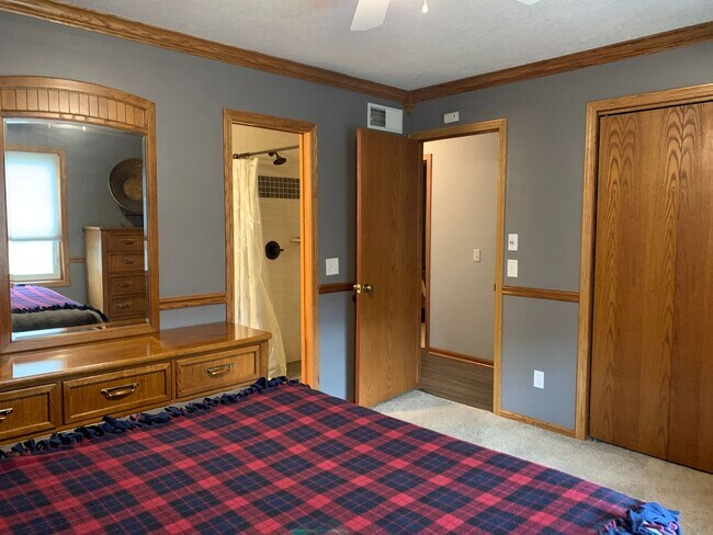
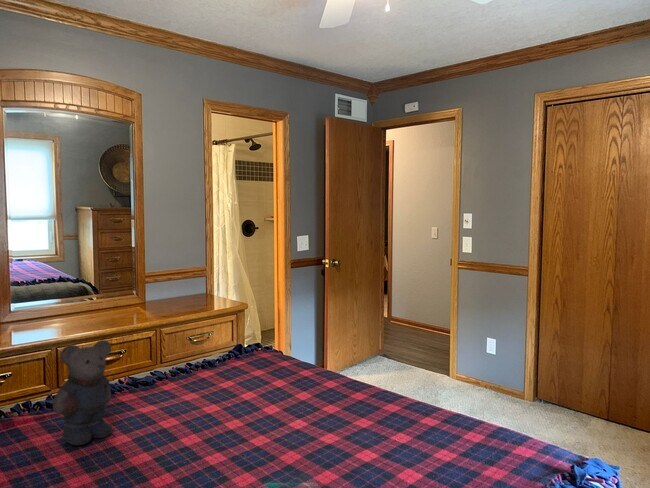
+ bear (81, 388)
